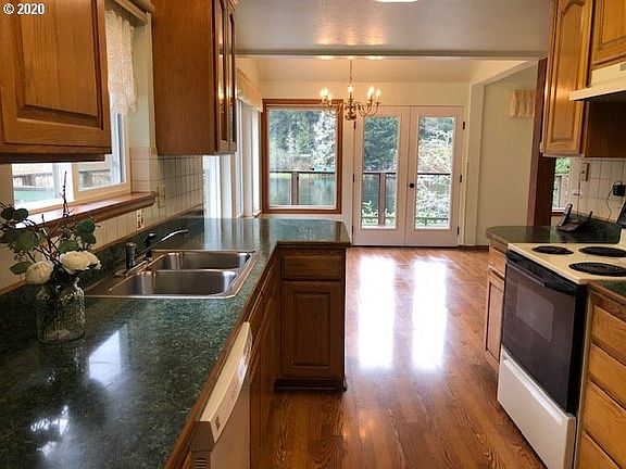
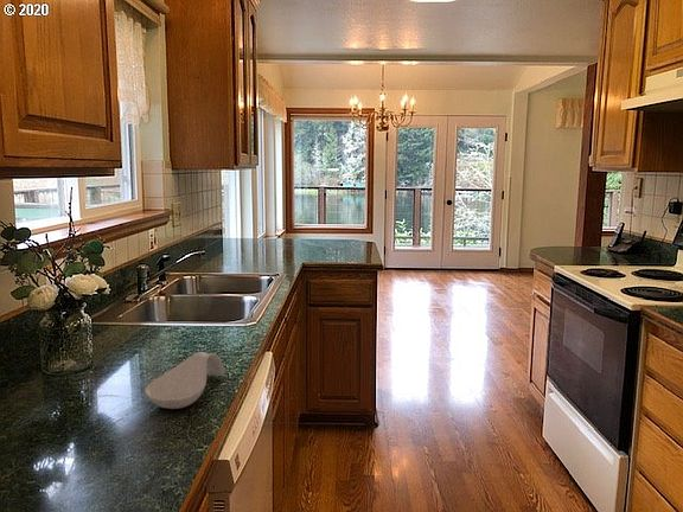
+ spoon rest (190, 377)
